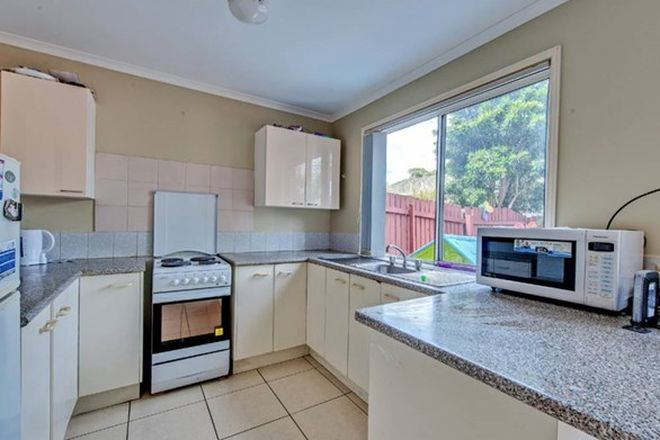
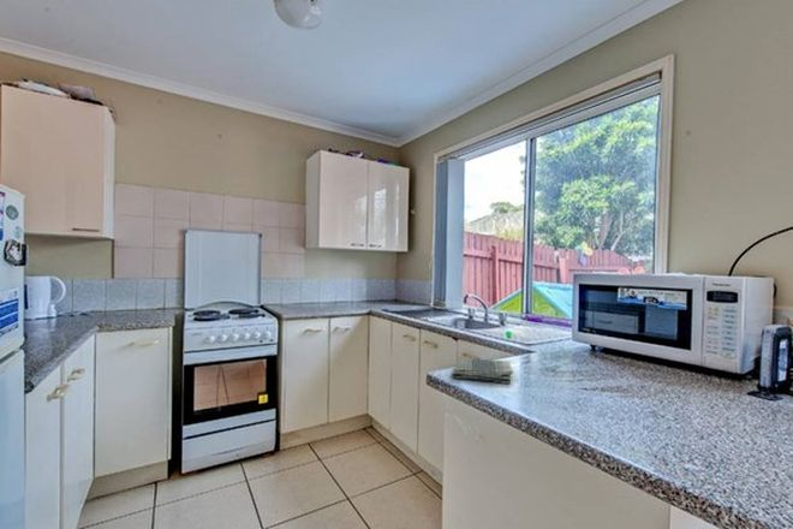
+ dish towel (482, 368)
